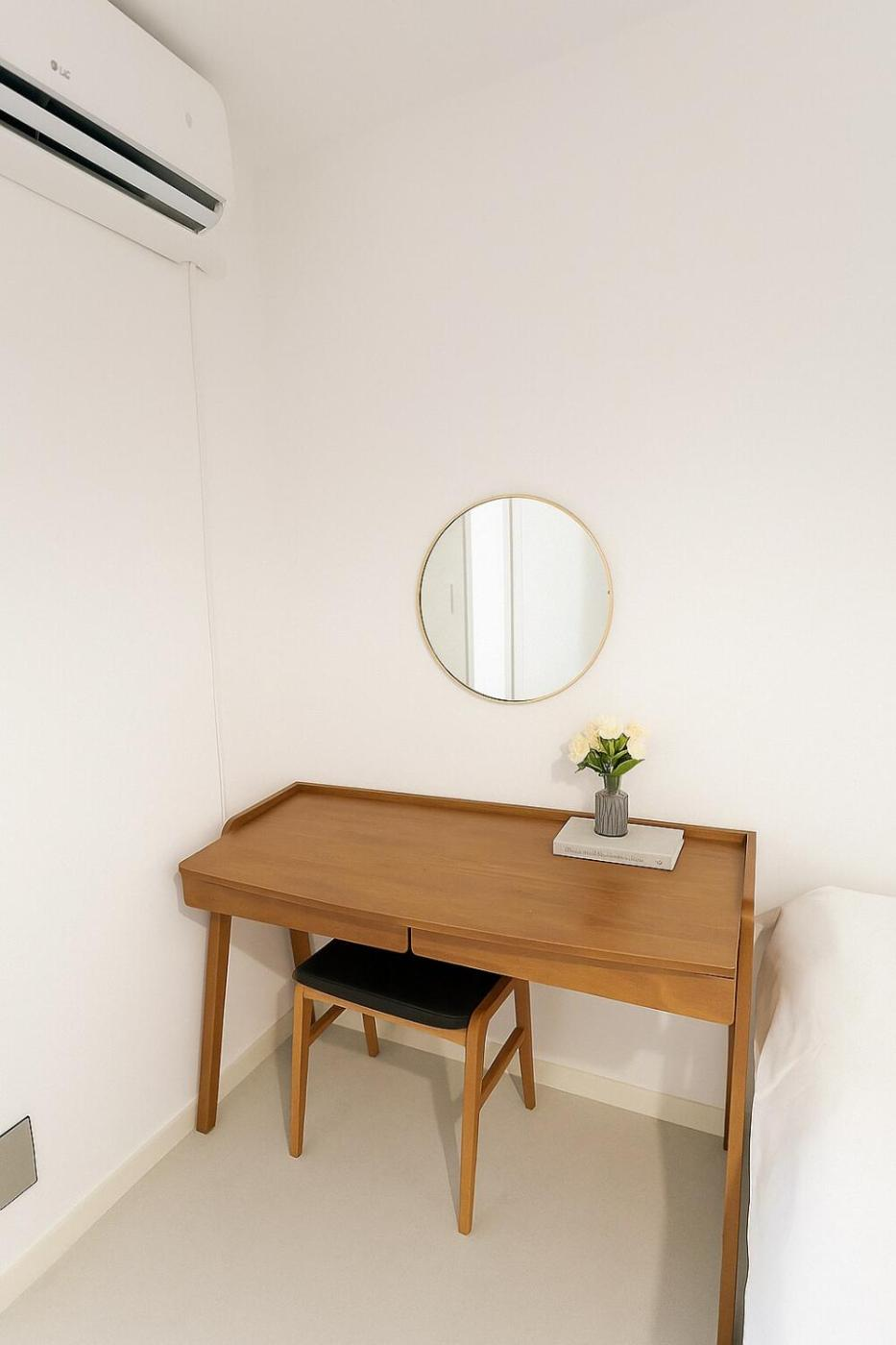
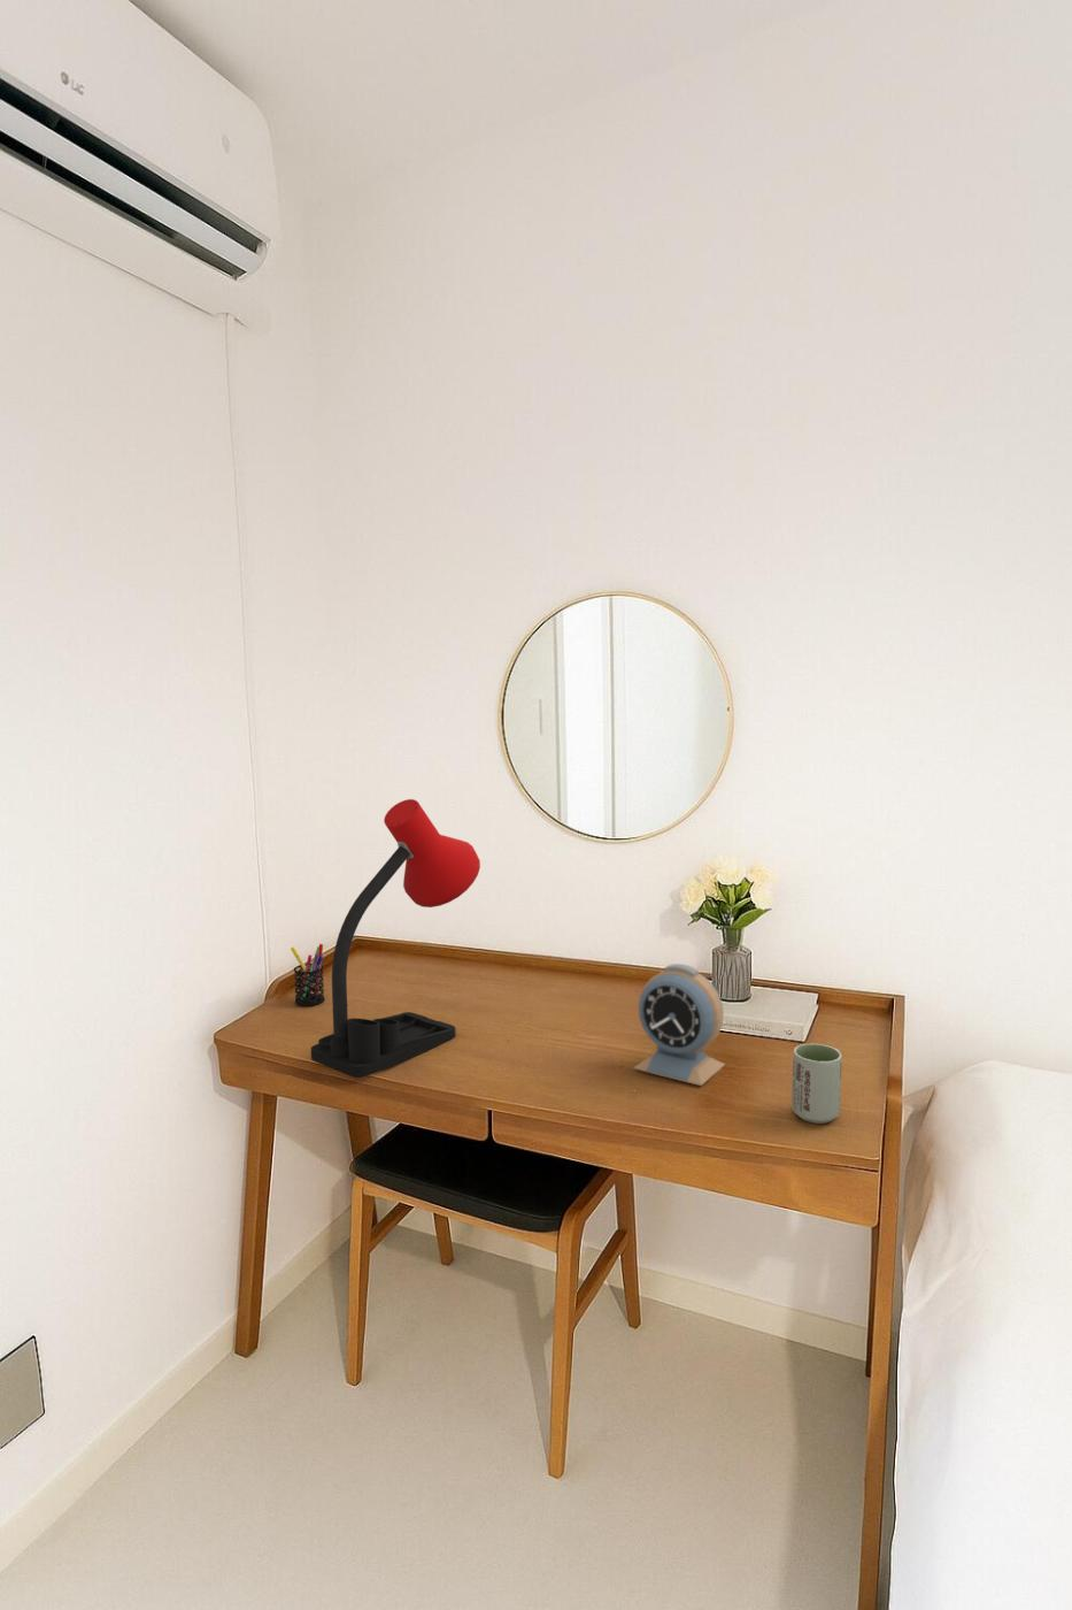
+ cup (816, 1083)
+ alarm clock (681, 1016)
+ desk lamp (415, 903)
+ pen holder (311, 971)
